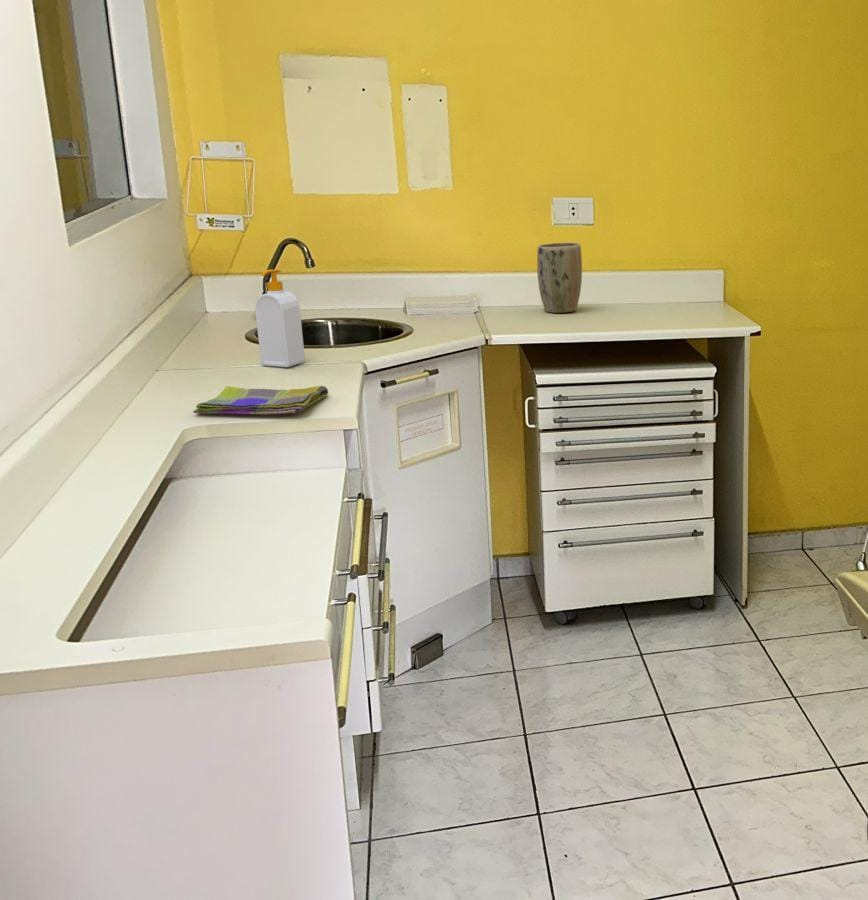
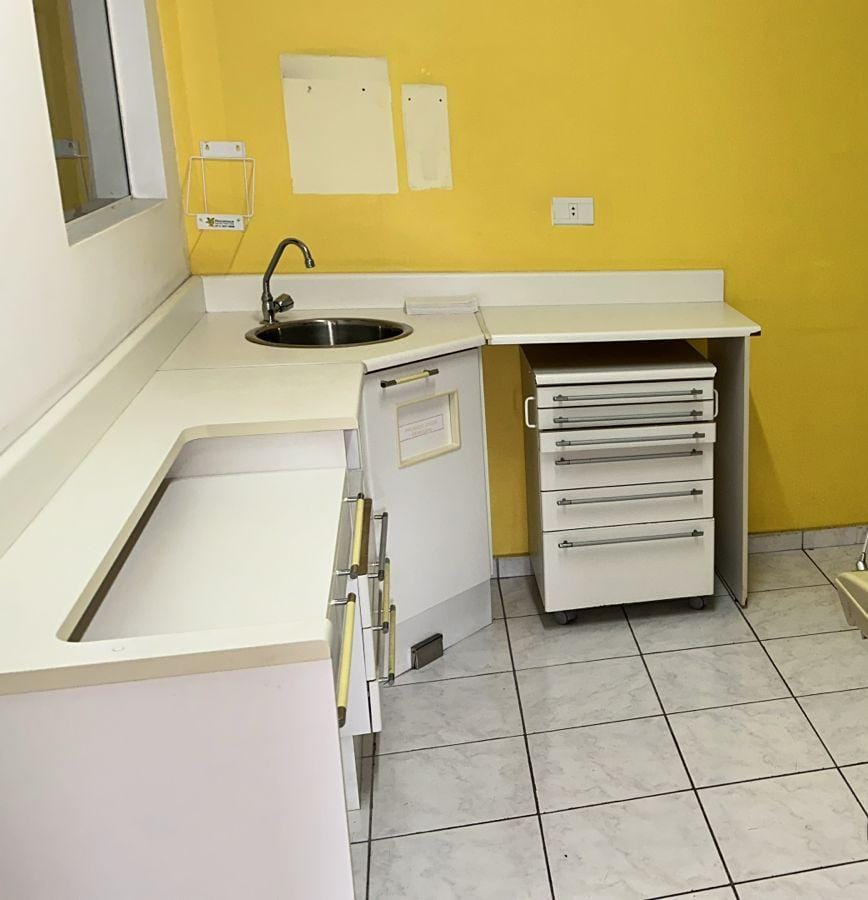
- dish towel (263, 398)
- soap bottle (277, 317)
- plant pot (559, 277)
